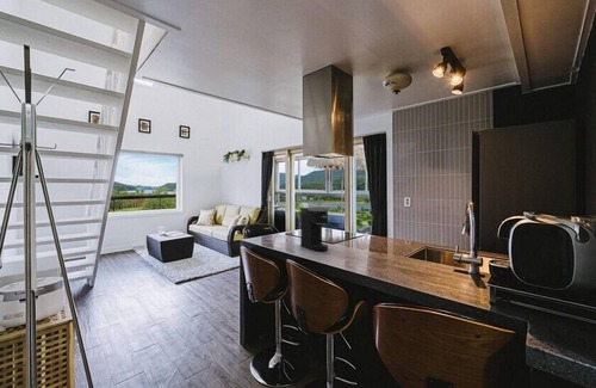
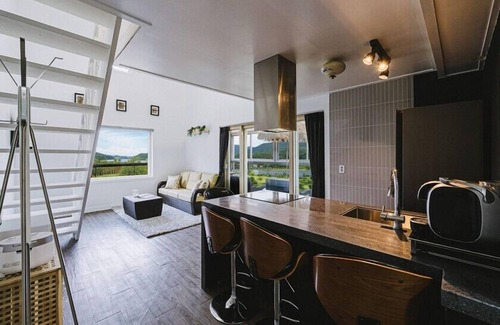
- coffee maker (313, 227)
